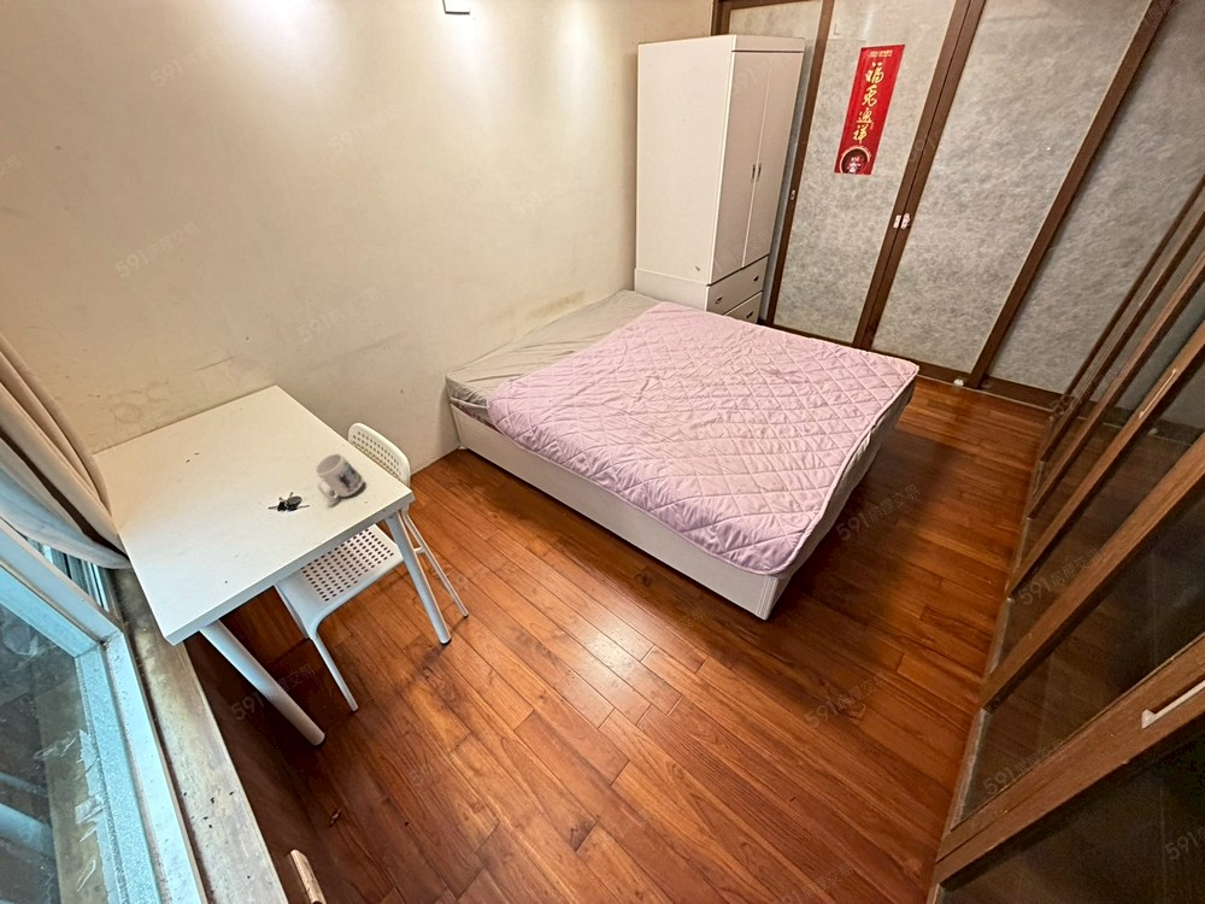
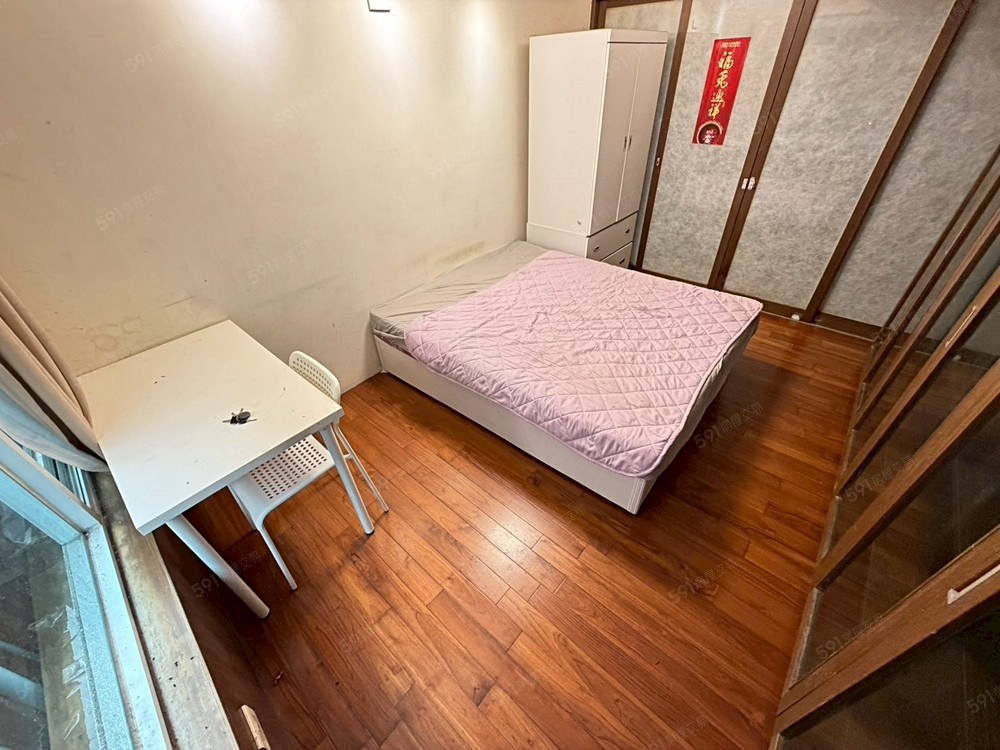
- mug (339, 477)
